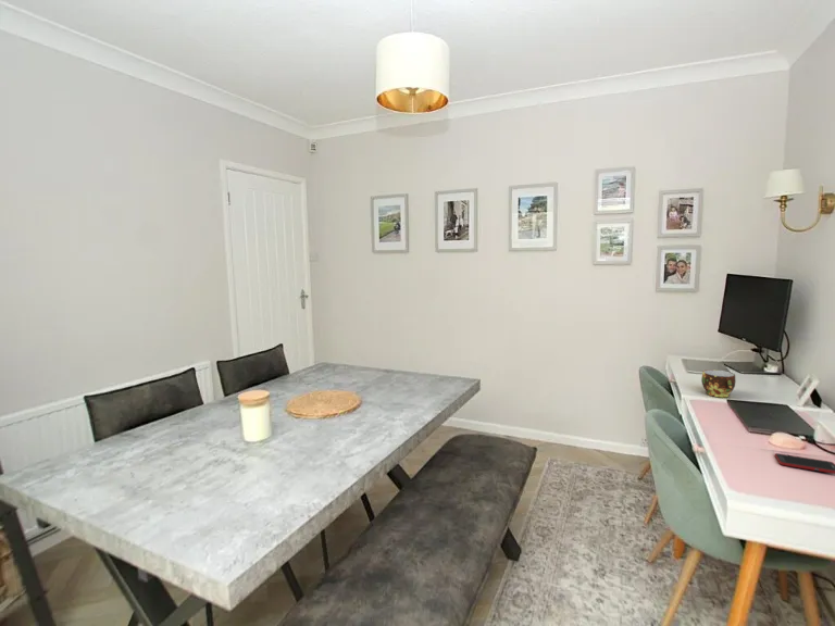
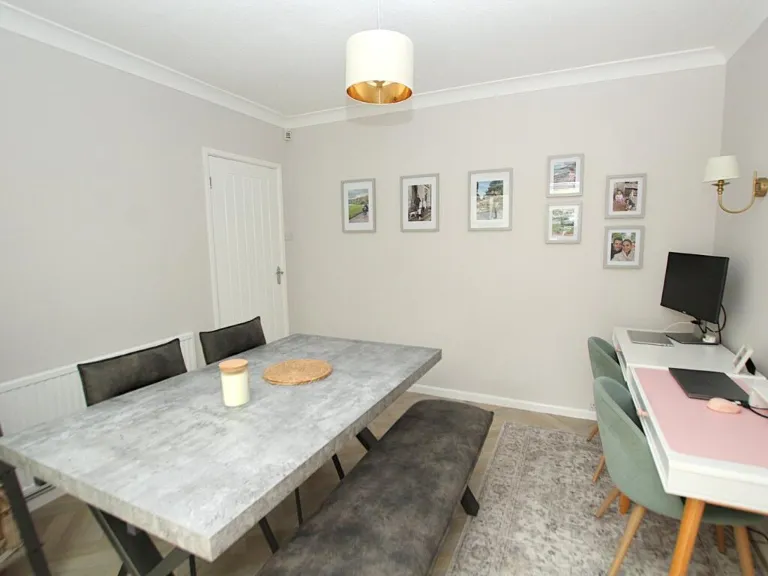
- cup (720, 384)
- cell phone (806, 463)
